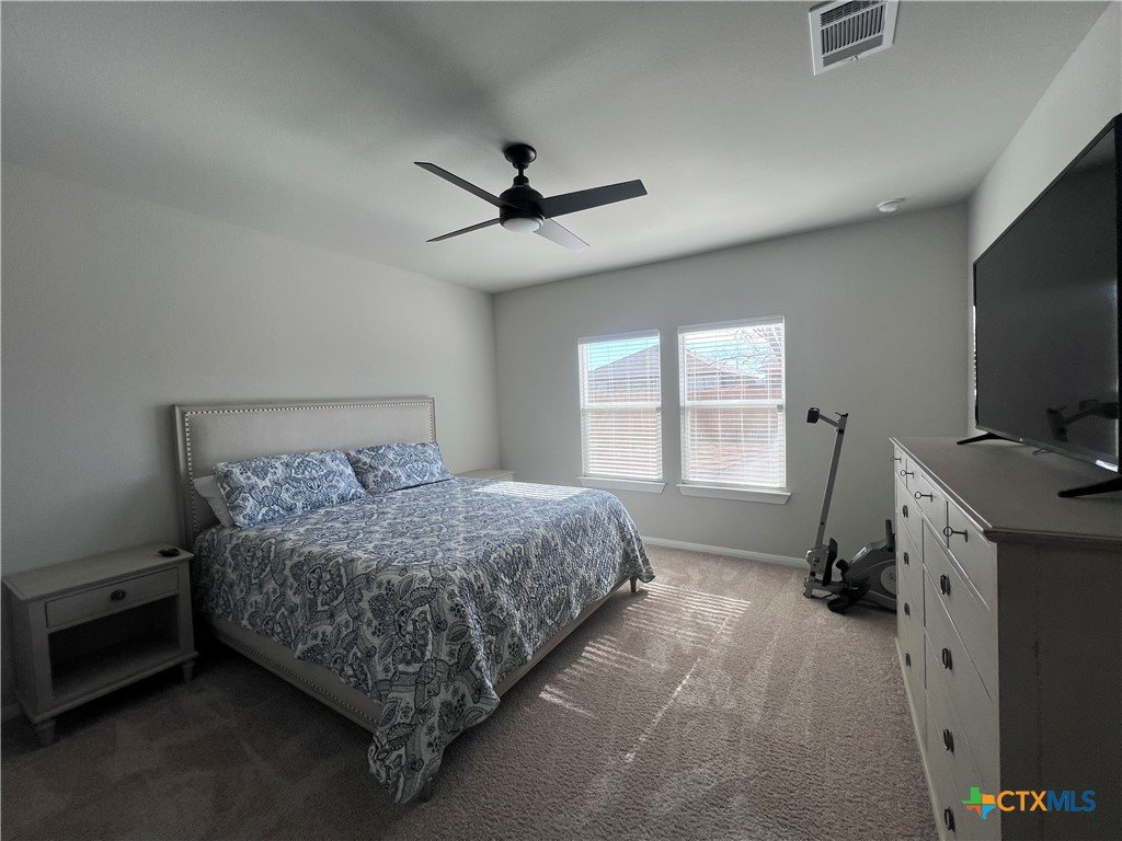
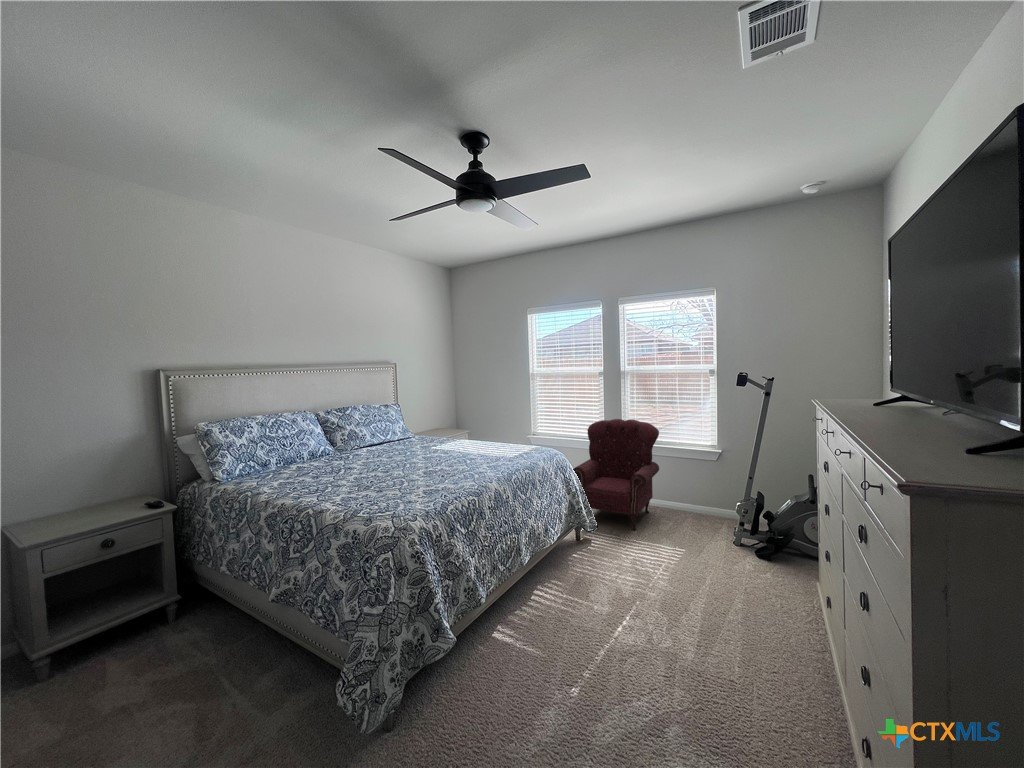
+ armchair (616, 469)
